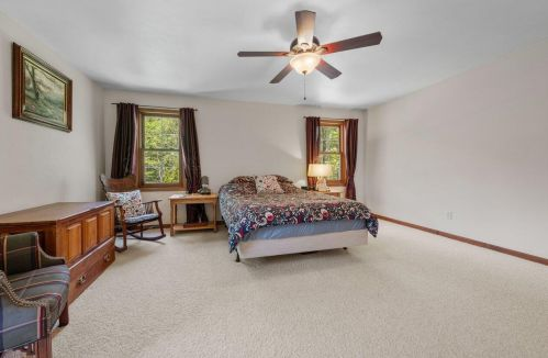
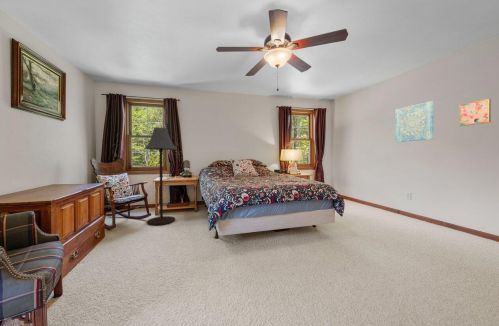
+ wall art (412, 123)
+ floor lamp (161, 174)
+ wall art (474, 113)
